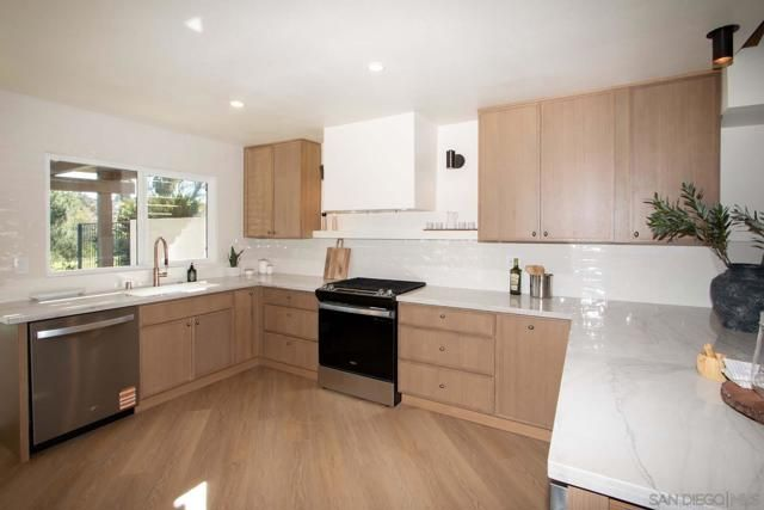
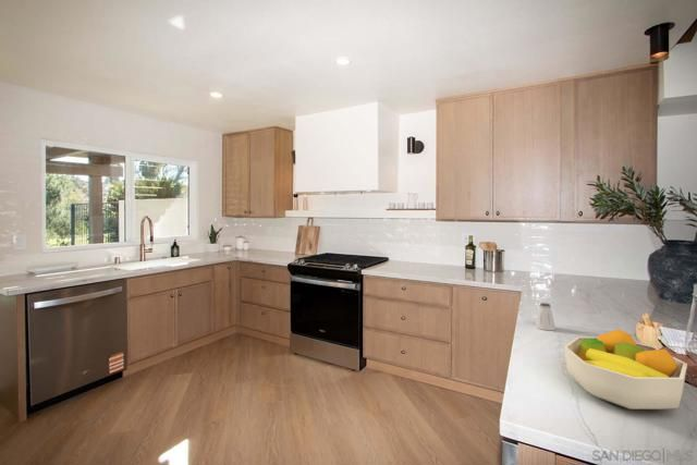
+ saltshaker (545, 316)
+ fruit bowl (621, 364)
